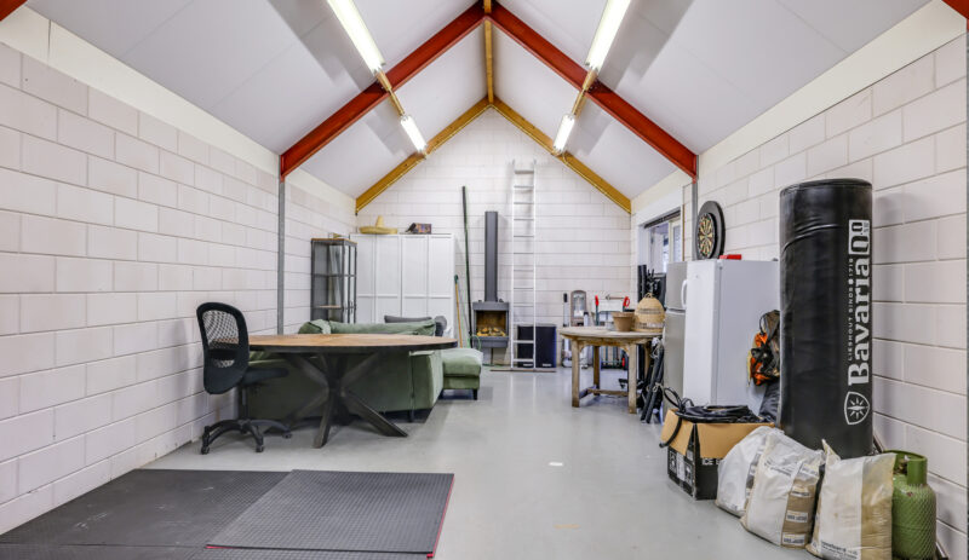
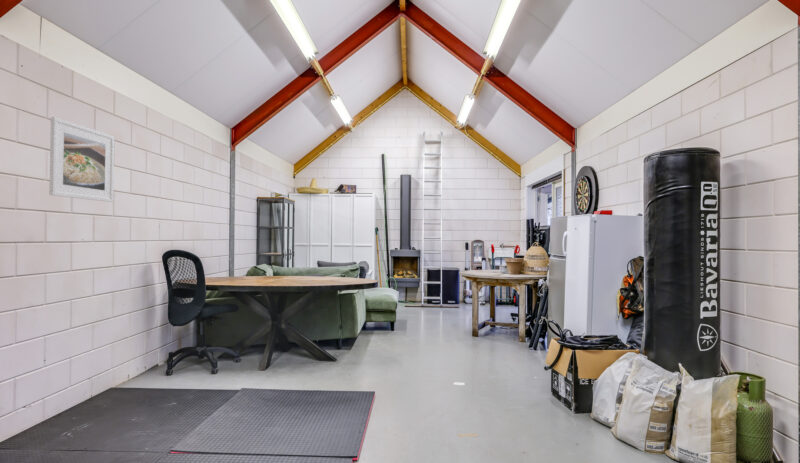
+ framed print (84, 163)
